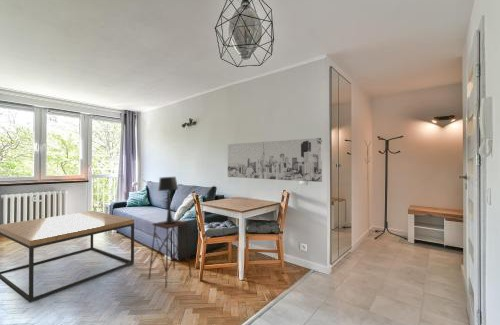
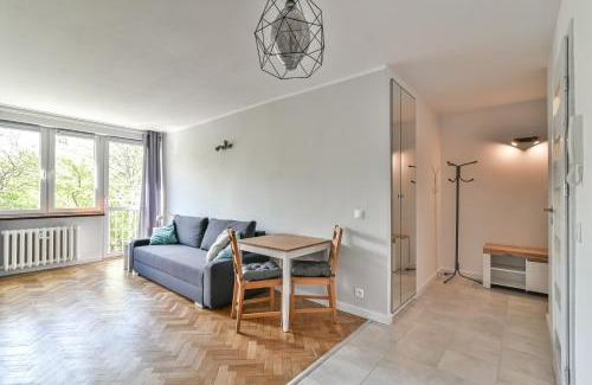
- coffee table (67, 240)
- table lamp (169, 199)
- wall art (268, 160)
- side table (169, 250)
